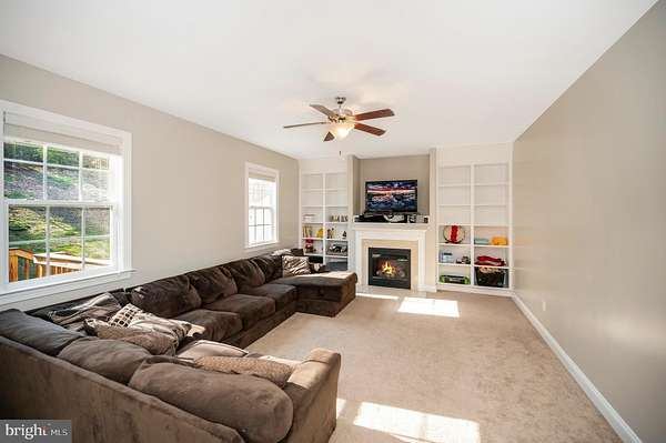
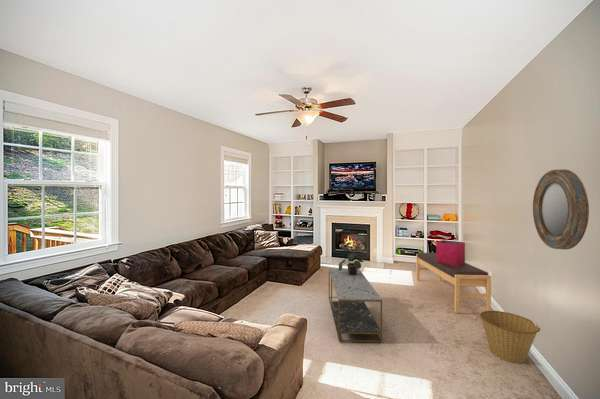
+ basket (508, 337)
+ coffee table (350, 298)
+ storage bin (450, 252)
+ home mirror (556, 209)
+ bench (447, 277)
+ potted plant (351, 263)
